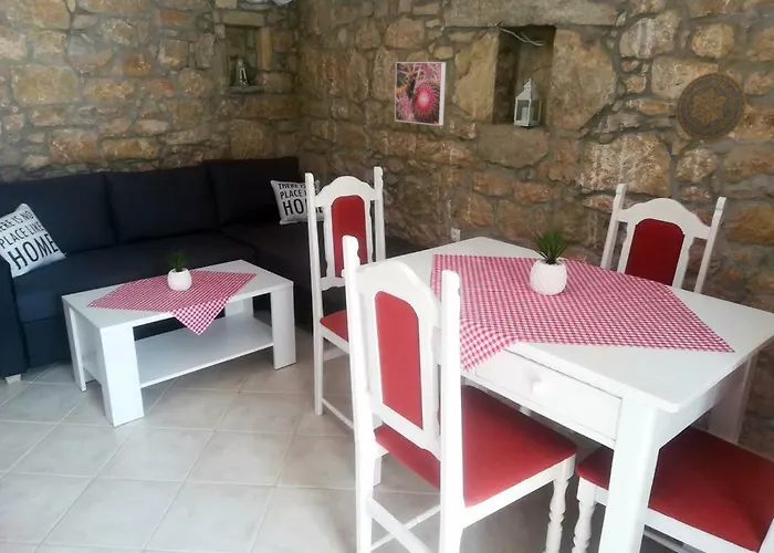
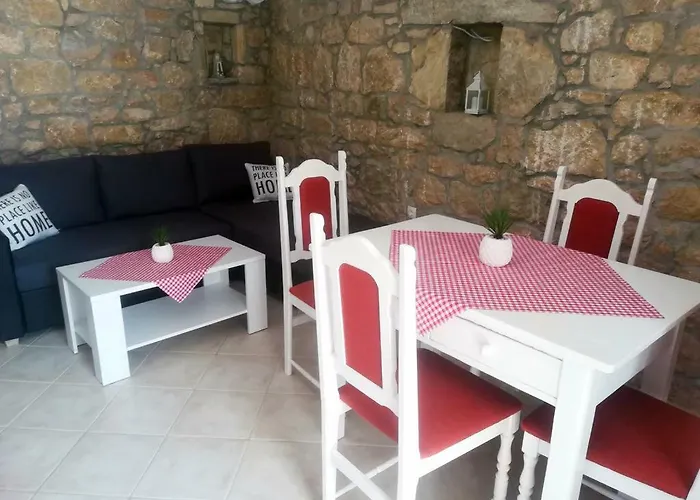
- decorative plate (708, 107)
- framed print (419, 93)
